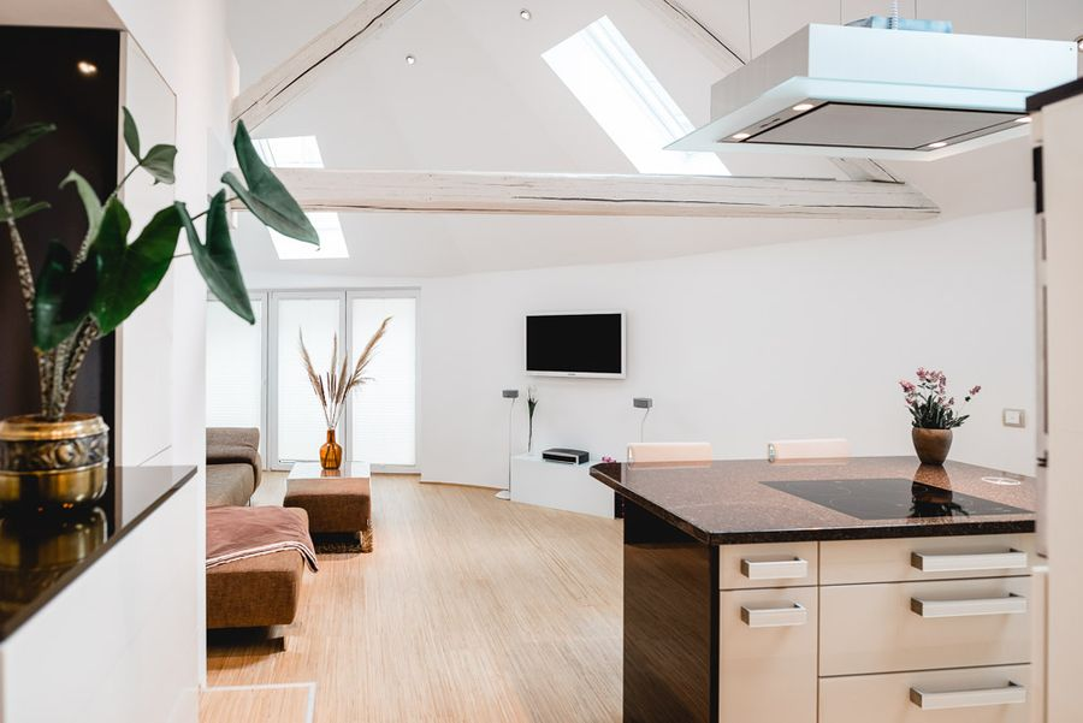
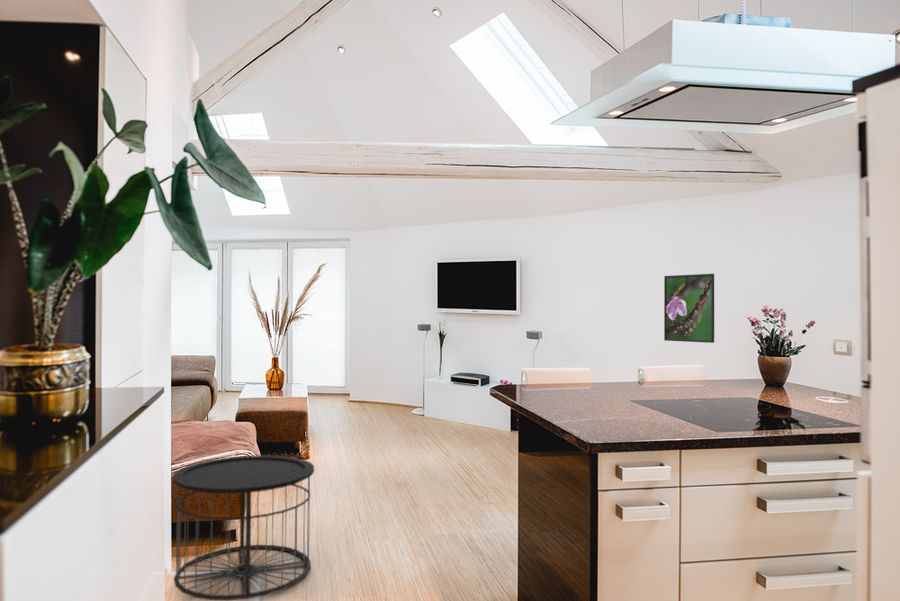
+ side table (244, 521)
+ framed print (688, 308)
